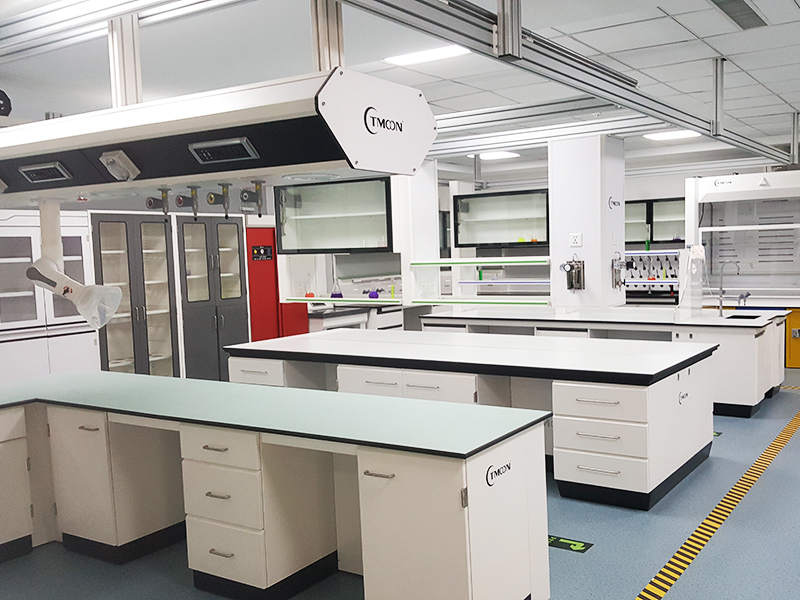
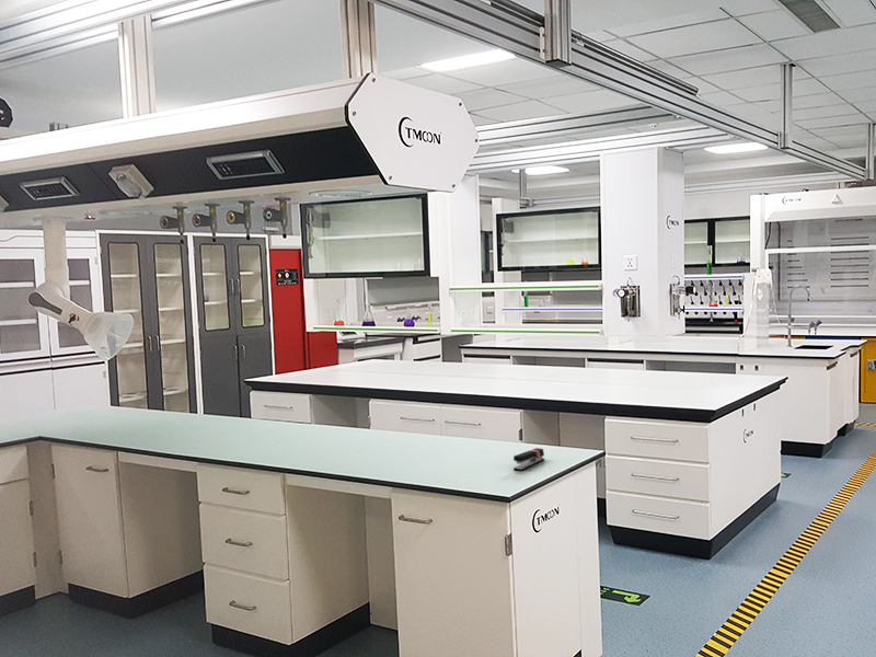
+ stapler (529, 458)
